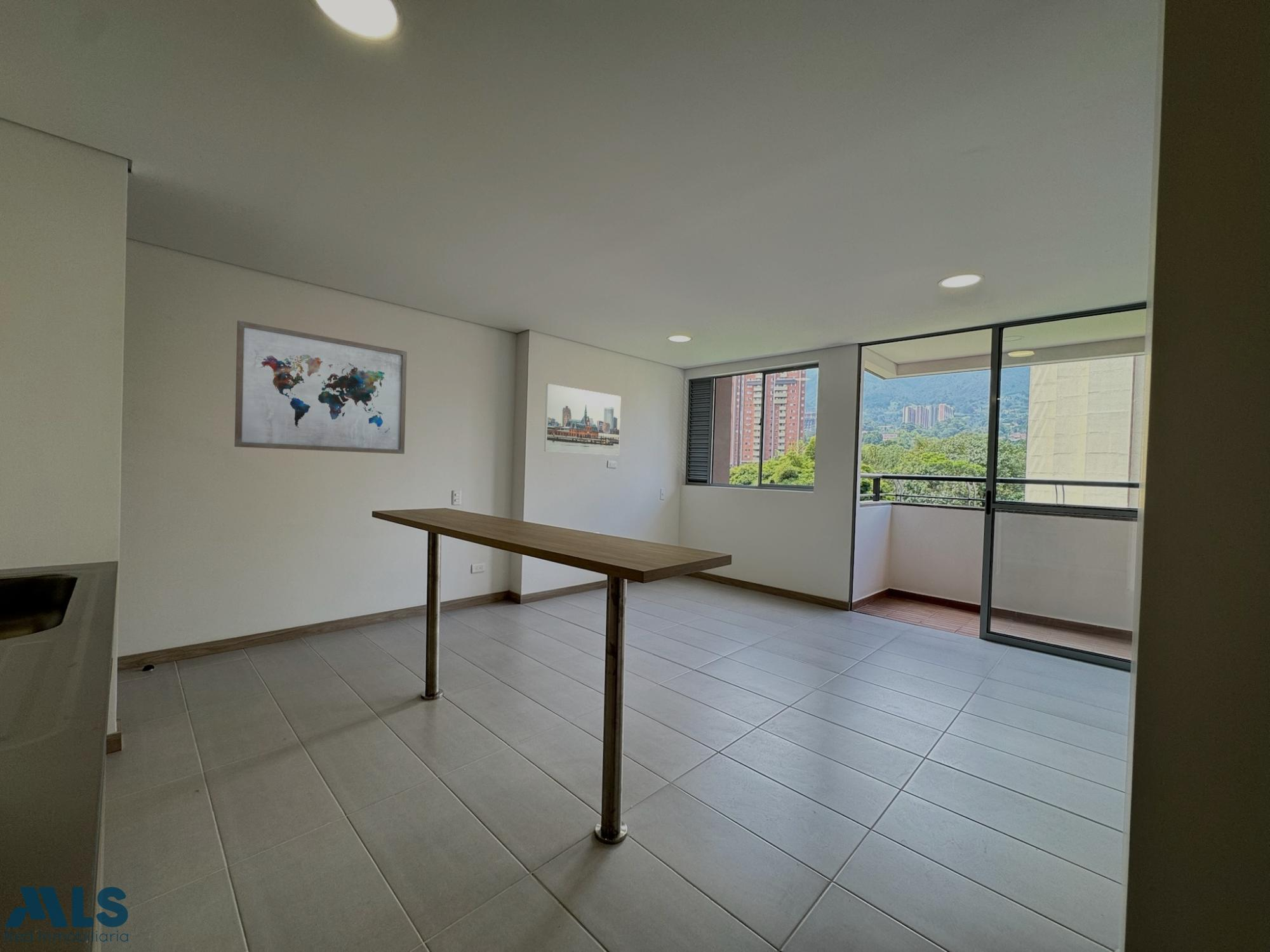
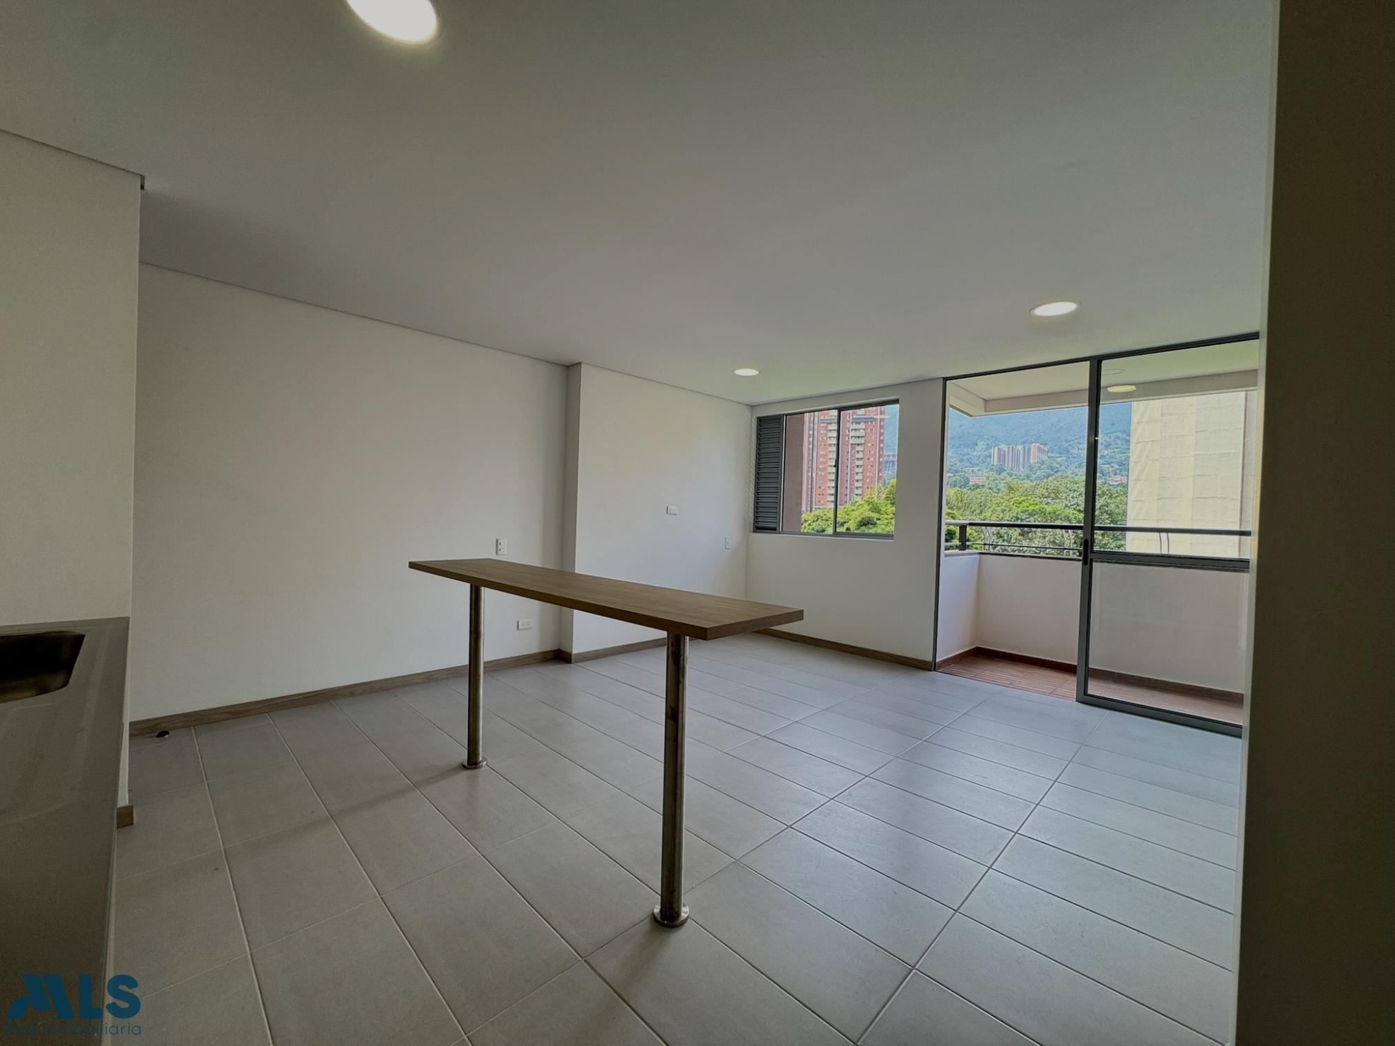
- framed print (585, 421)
- wall art (329, 394)
